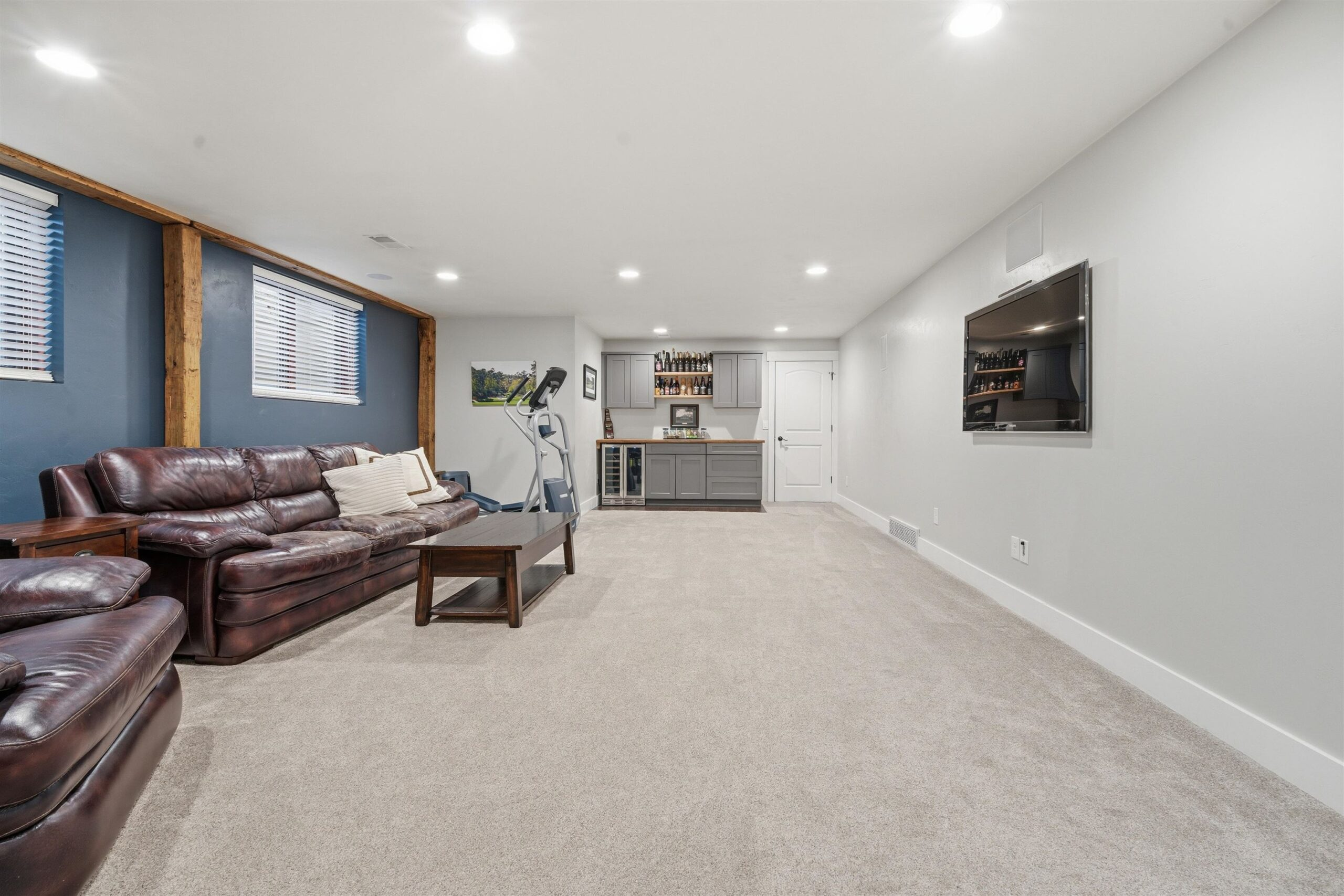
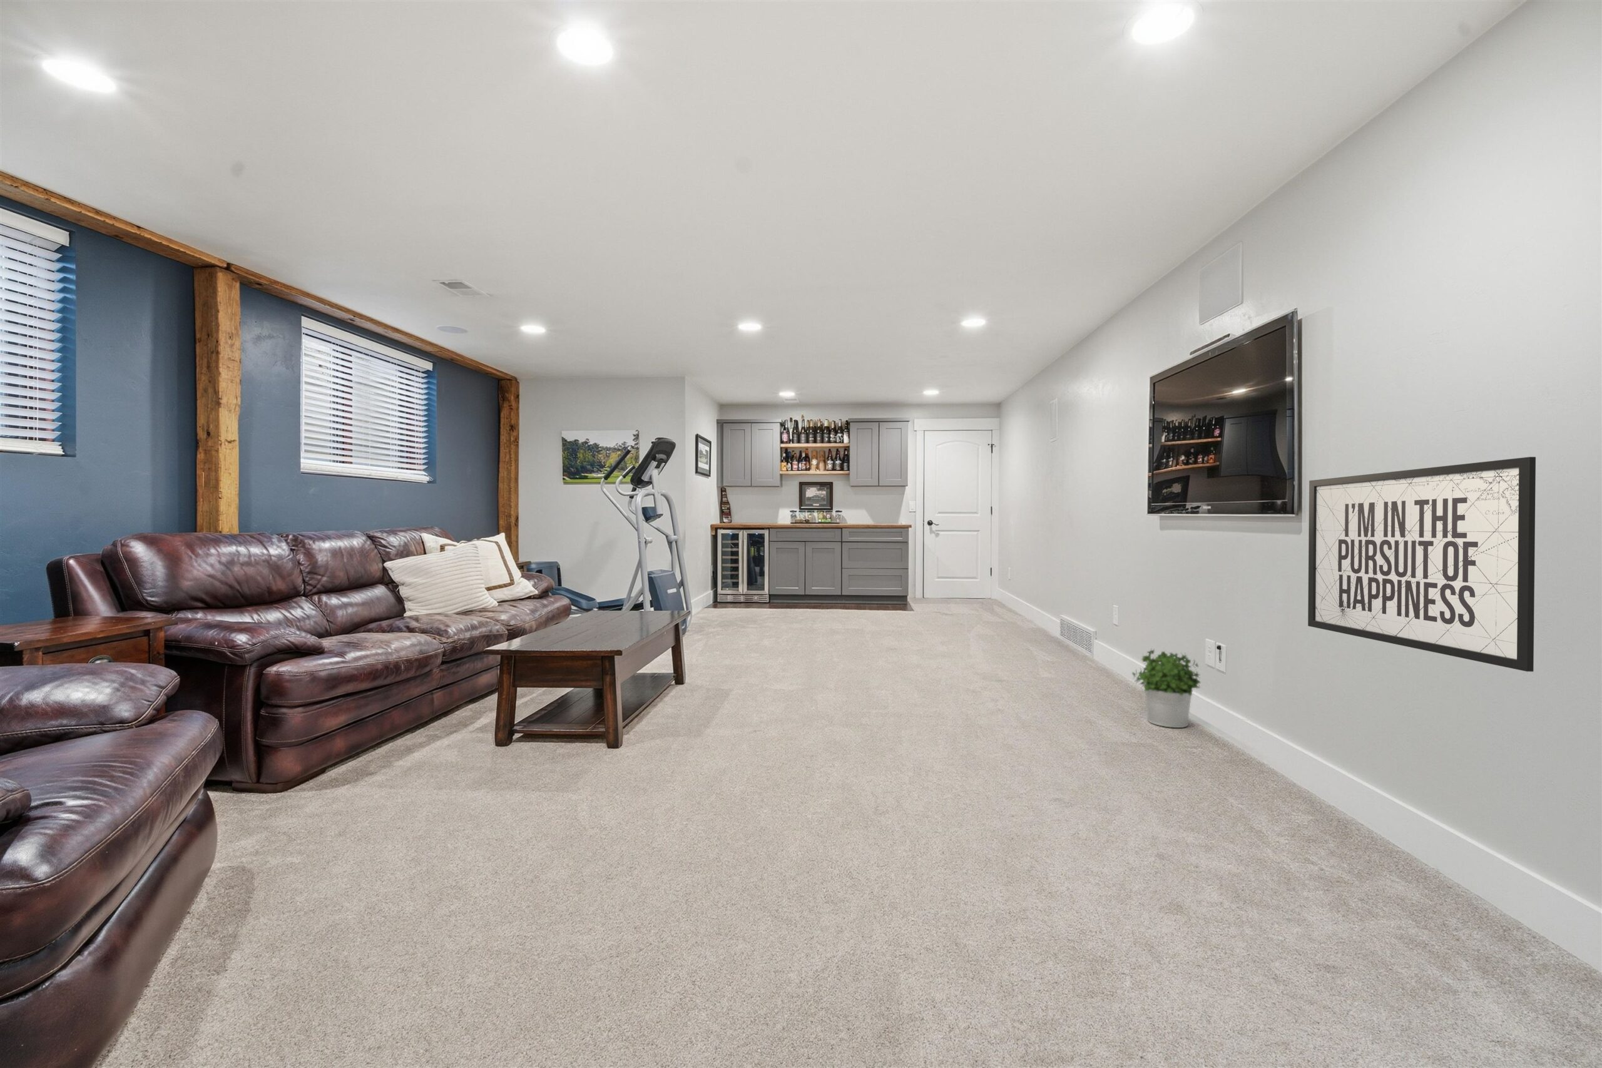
+ potted plant (1163, 685)
+ mirror (1399, 558)
